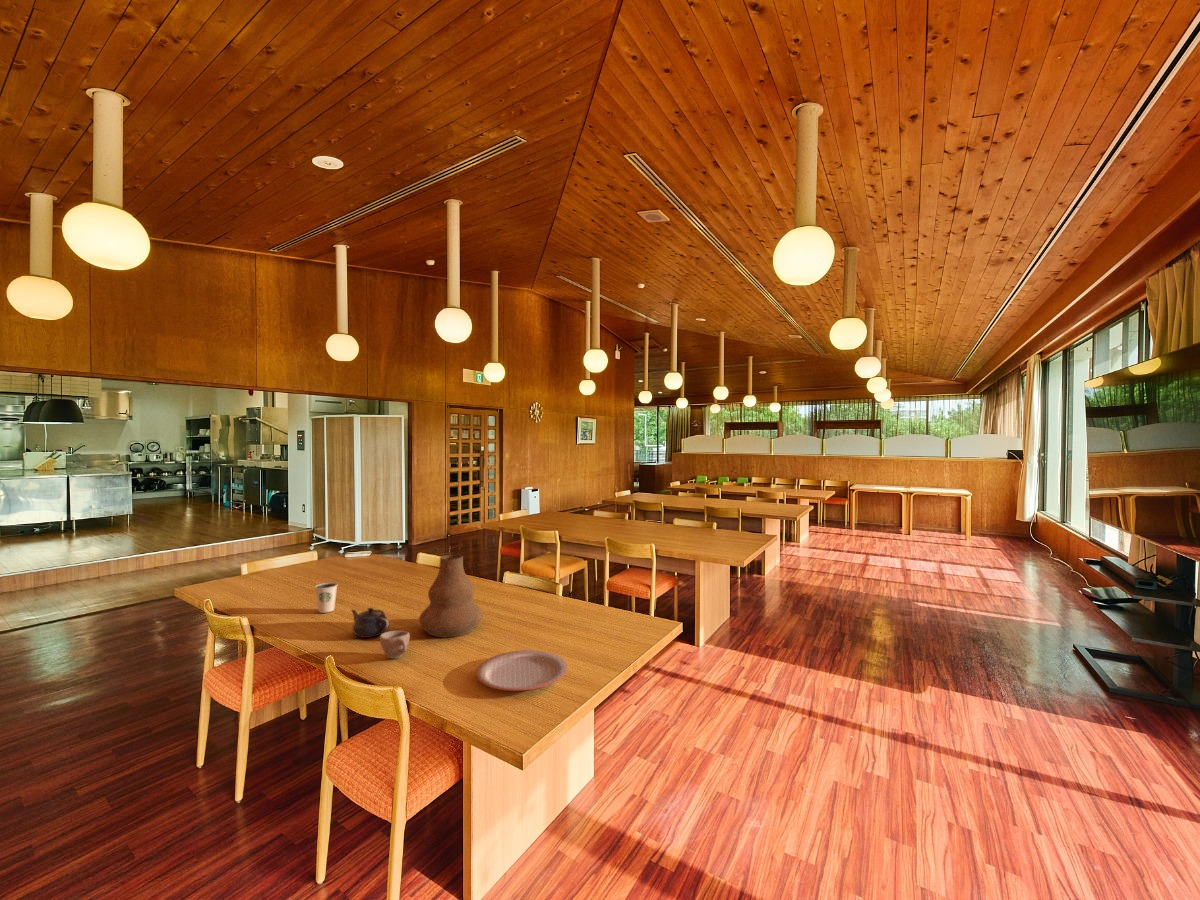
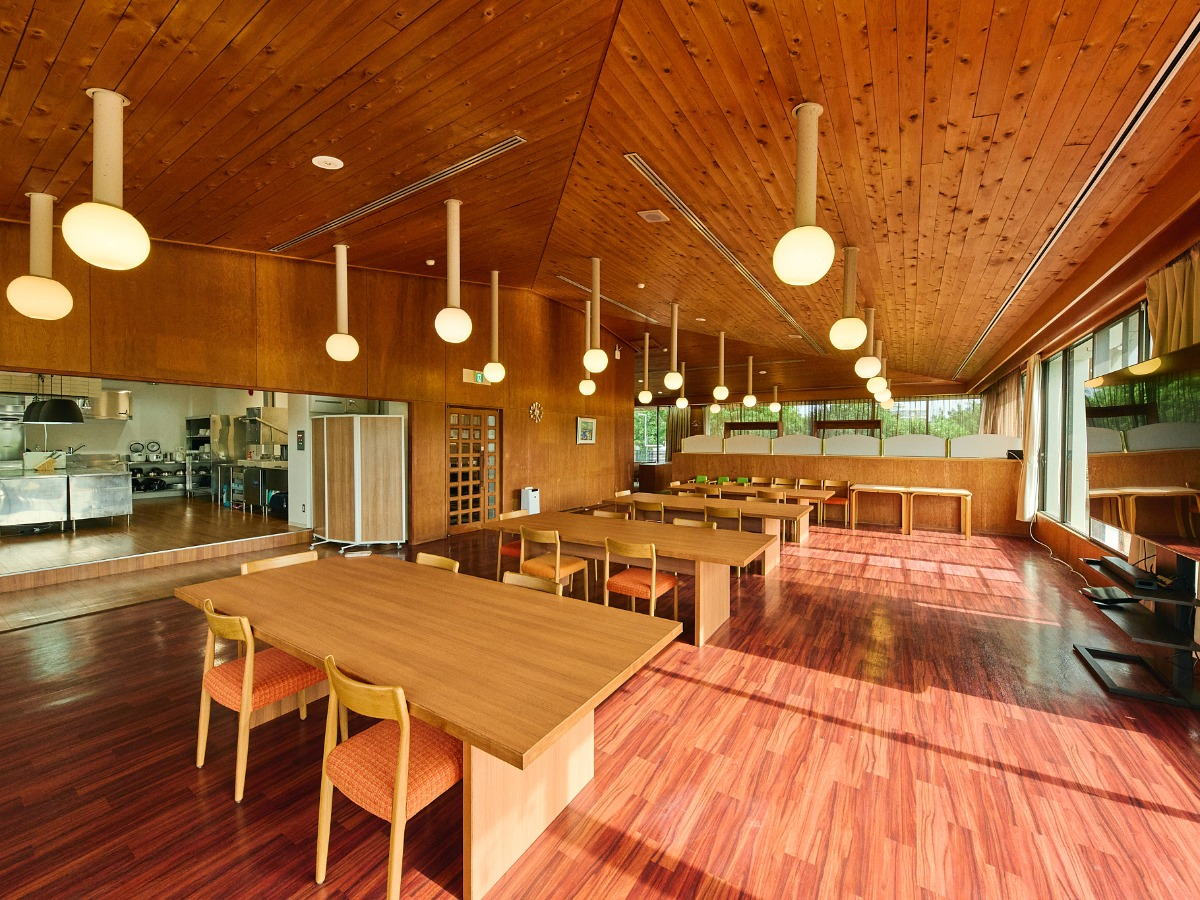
- teapot (369, 620)
- vase (451, 592)
- plate (522, 671)
- dixie cup (326, 598)
- cup (397, 645)
